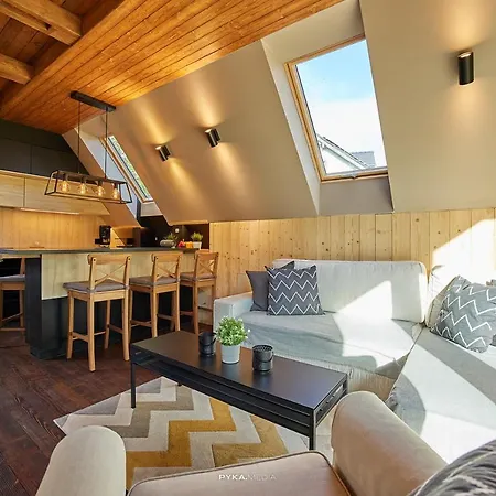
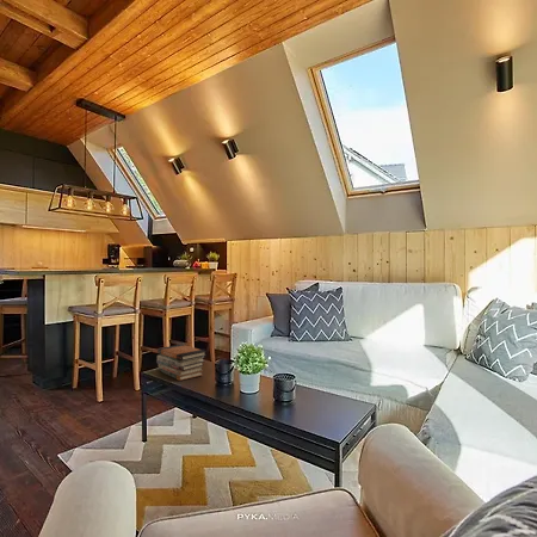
+ book stack (180, 360)
